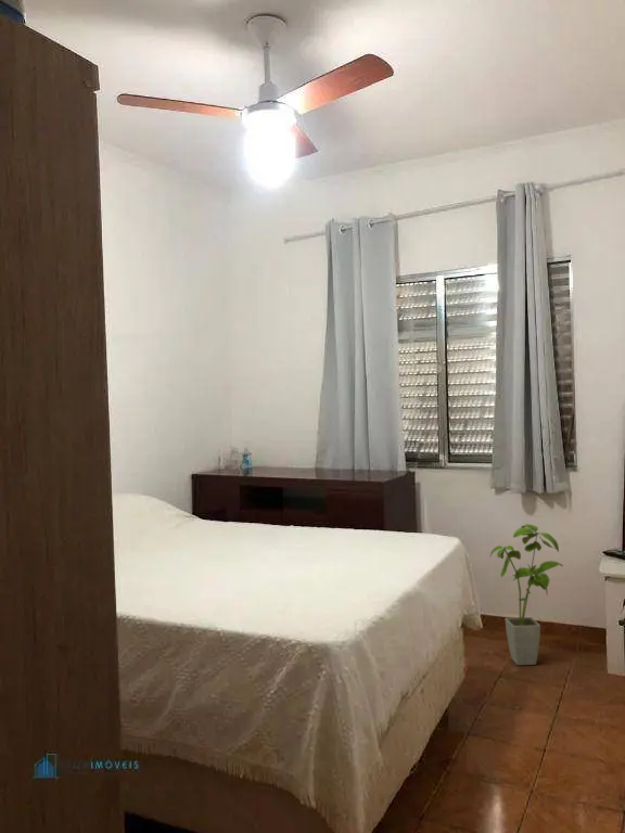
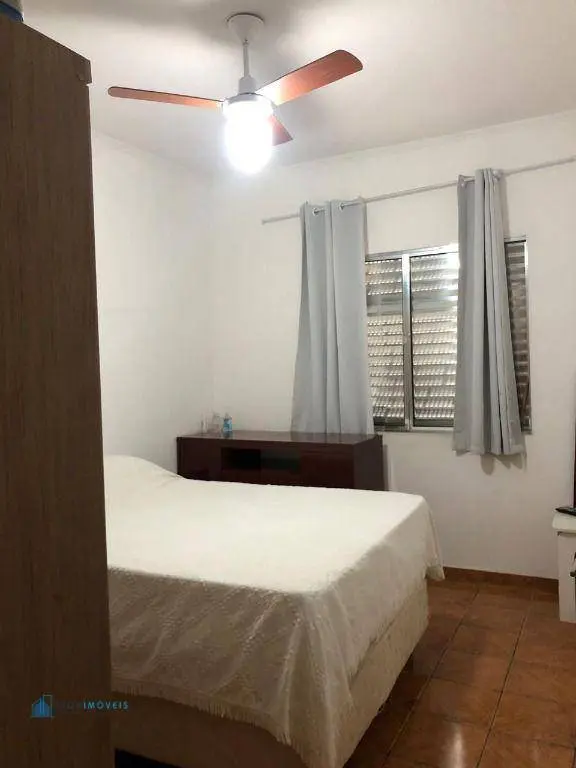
- house plant (530, 592)
